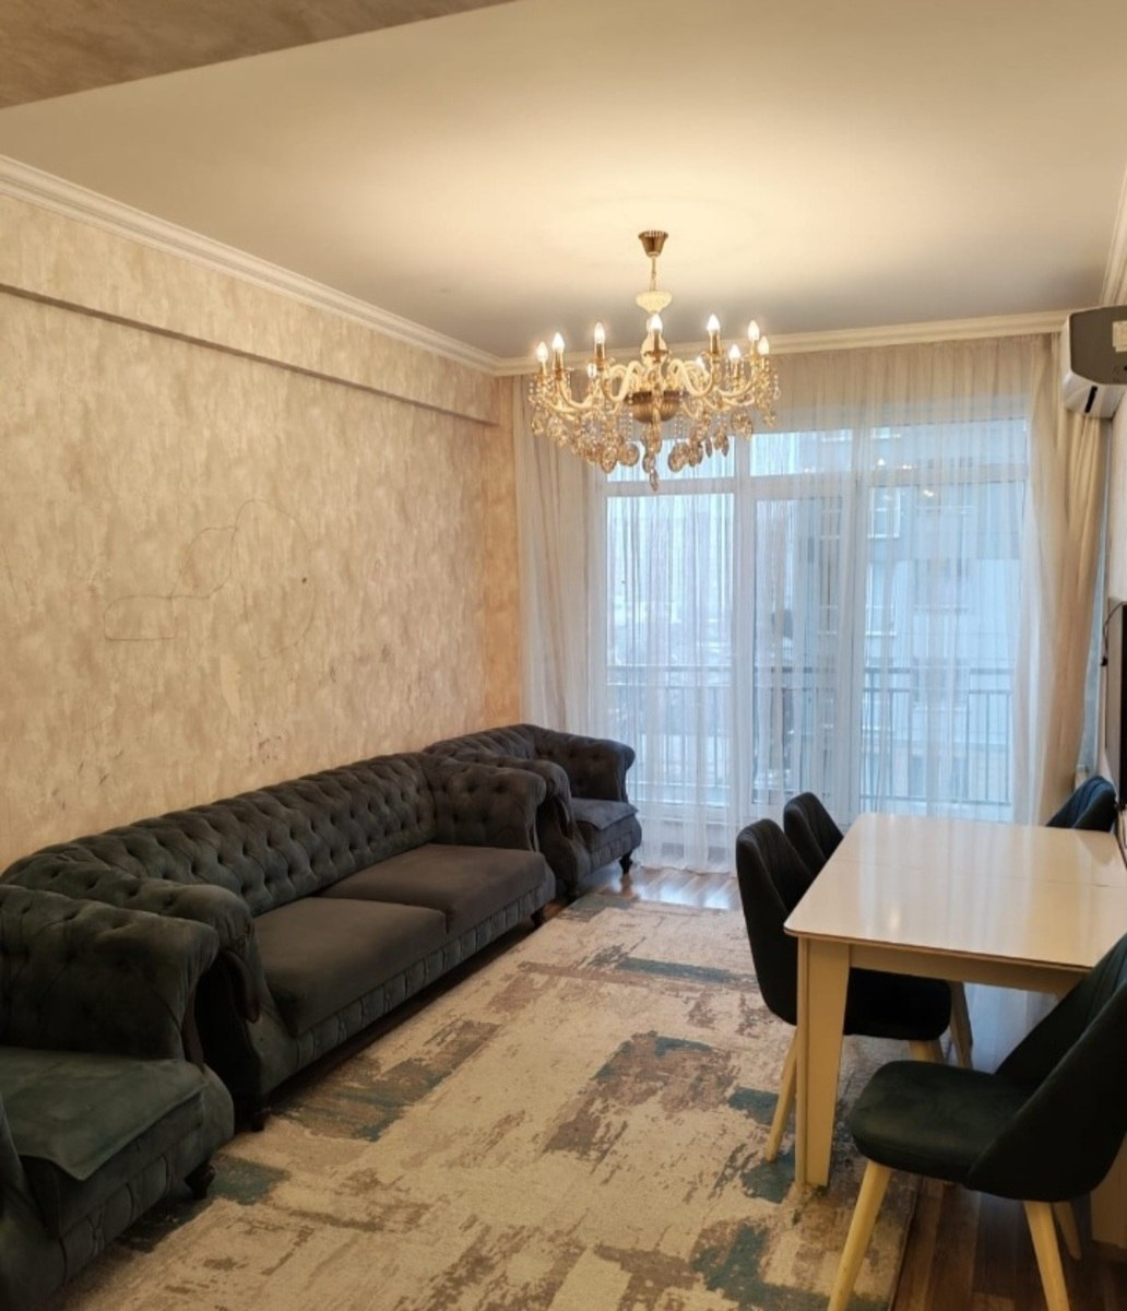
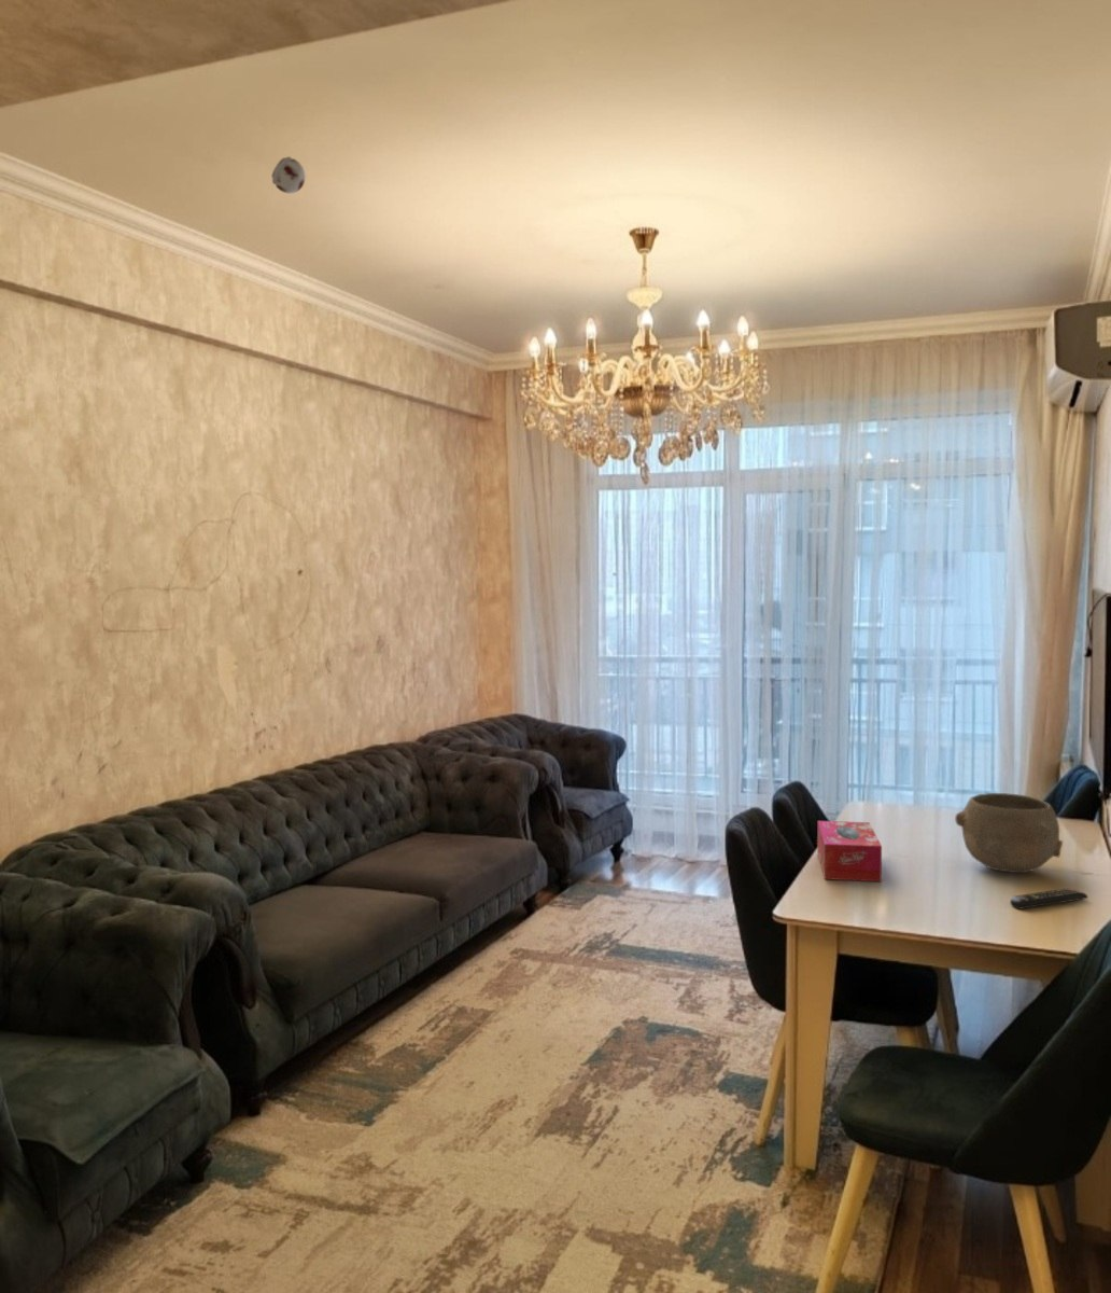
+ smoke detector (288, 175)
+ bowl (1010, 835)
+ remote control (1048, 897)
+ tissue box (847, 849)
